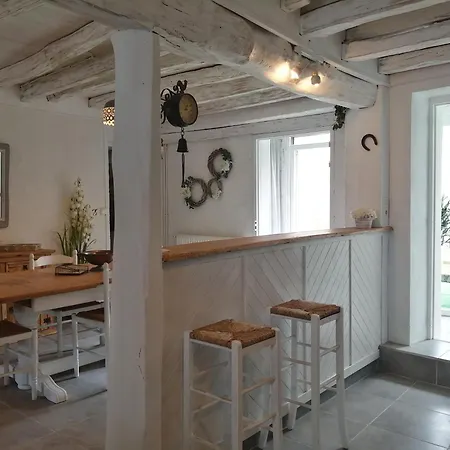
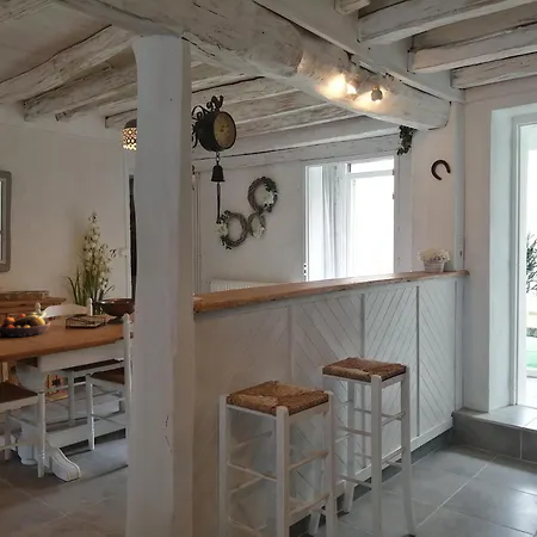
+ fruit bowl (24, 322)
